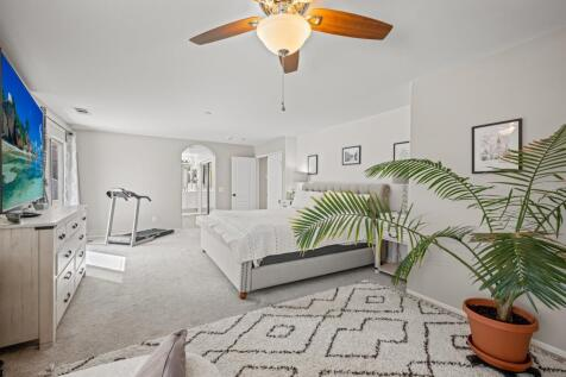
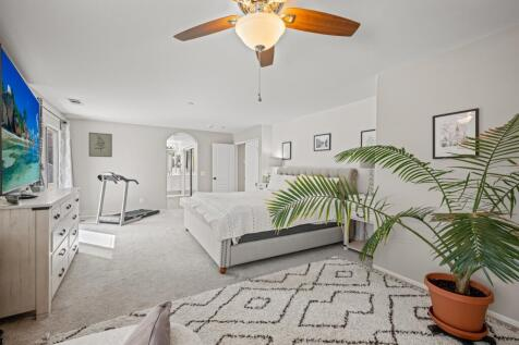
+ wall art (100, 145)
